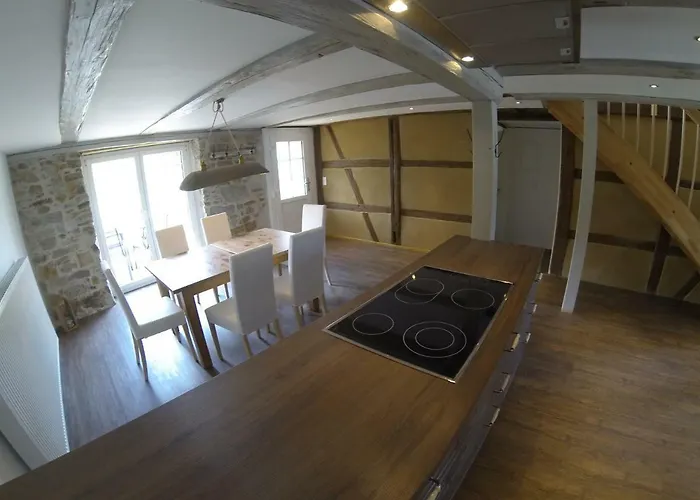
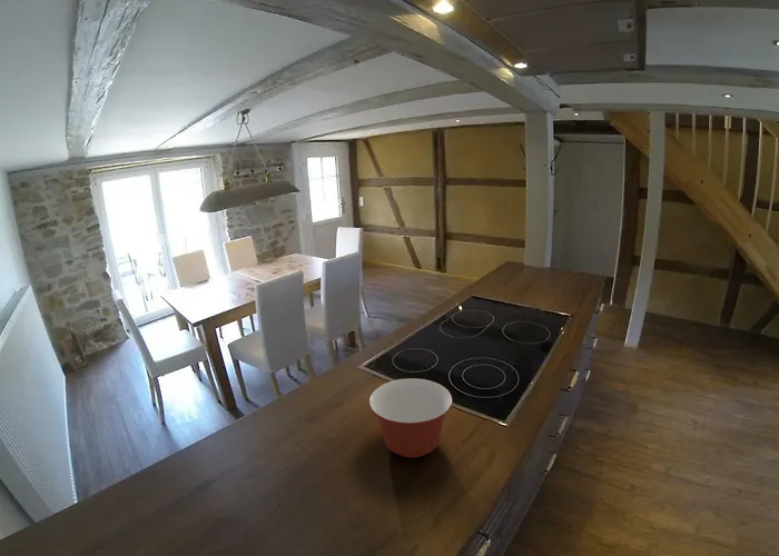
+ mixing bowl (411, 421)
